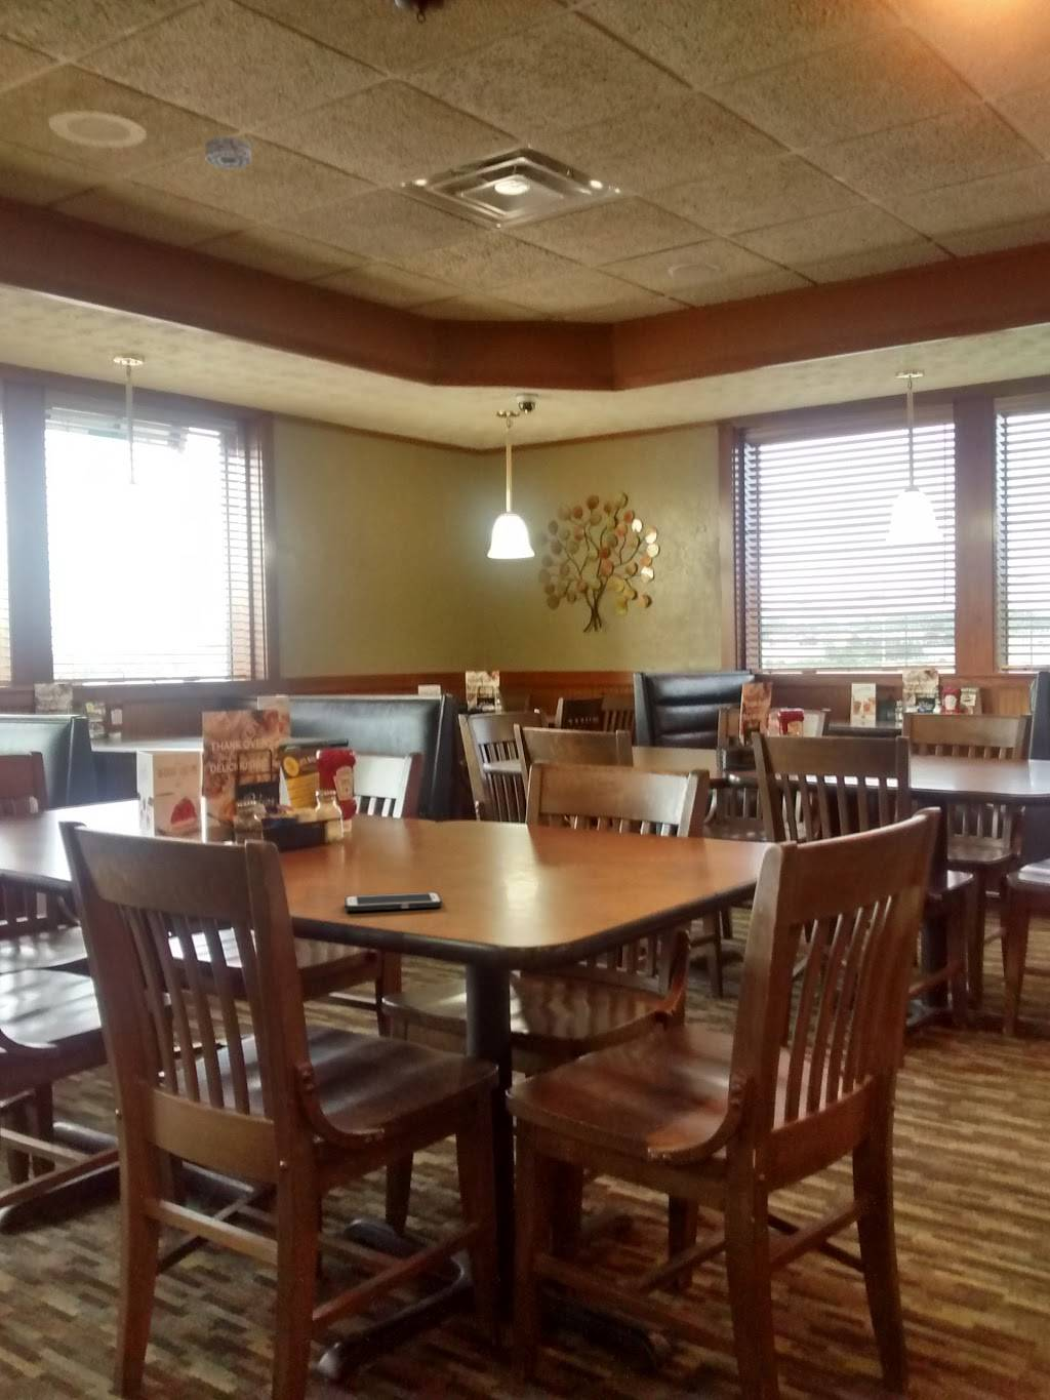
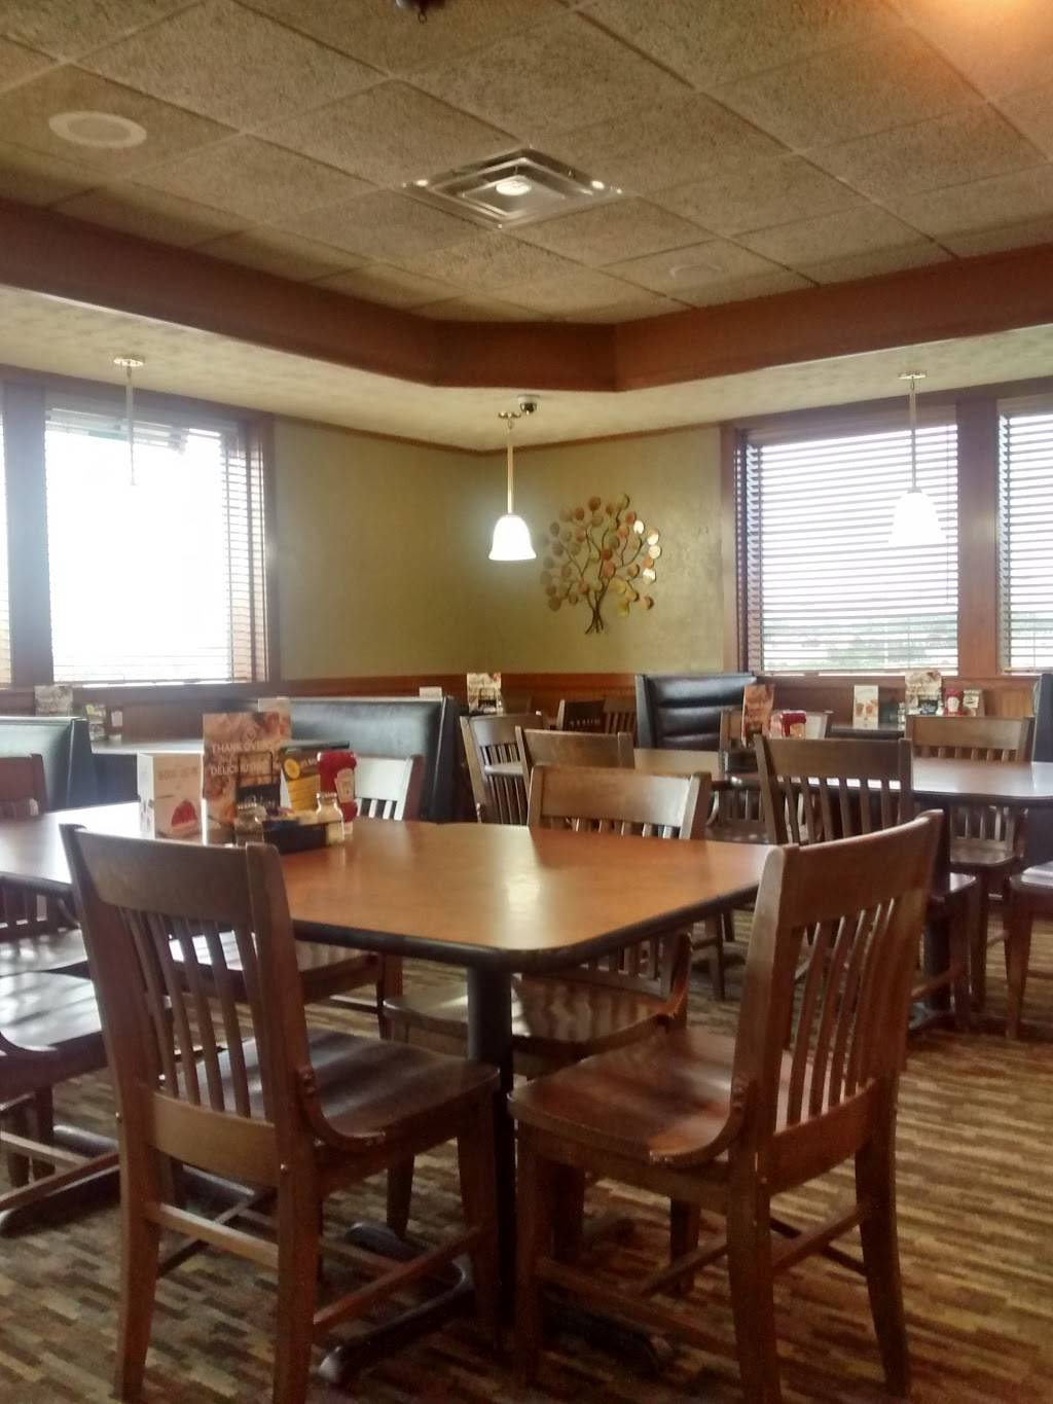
- smoke detector (227, 151)
- cell phone (393, 901)
